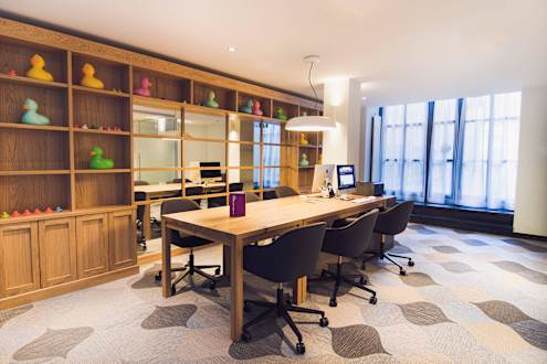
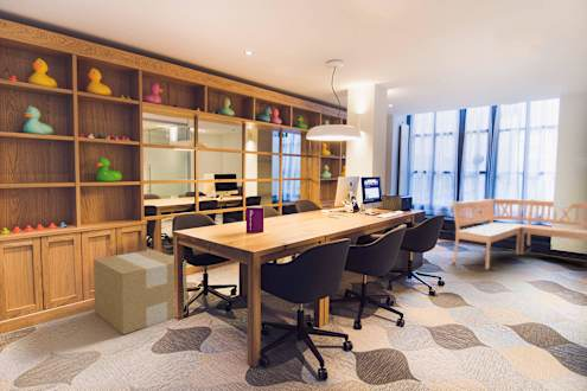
+ bench (530, 232)
+ cardboard box (140, 286)
